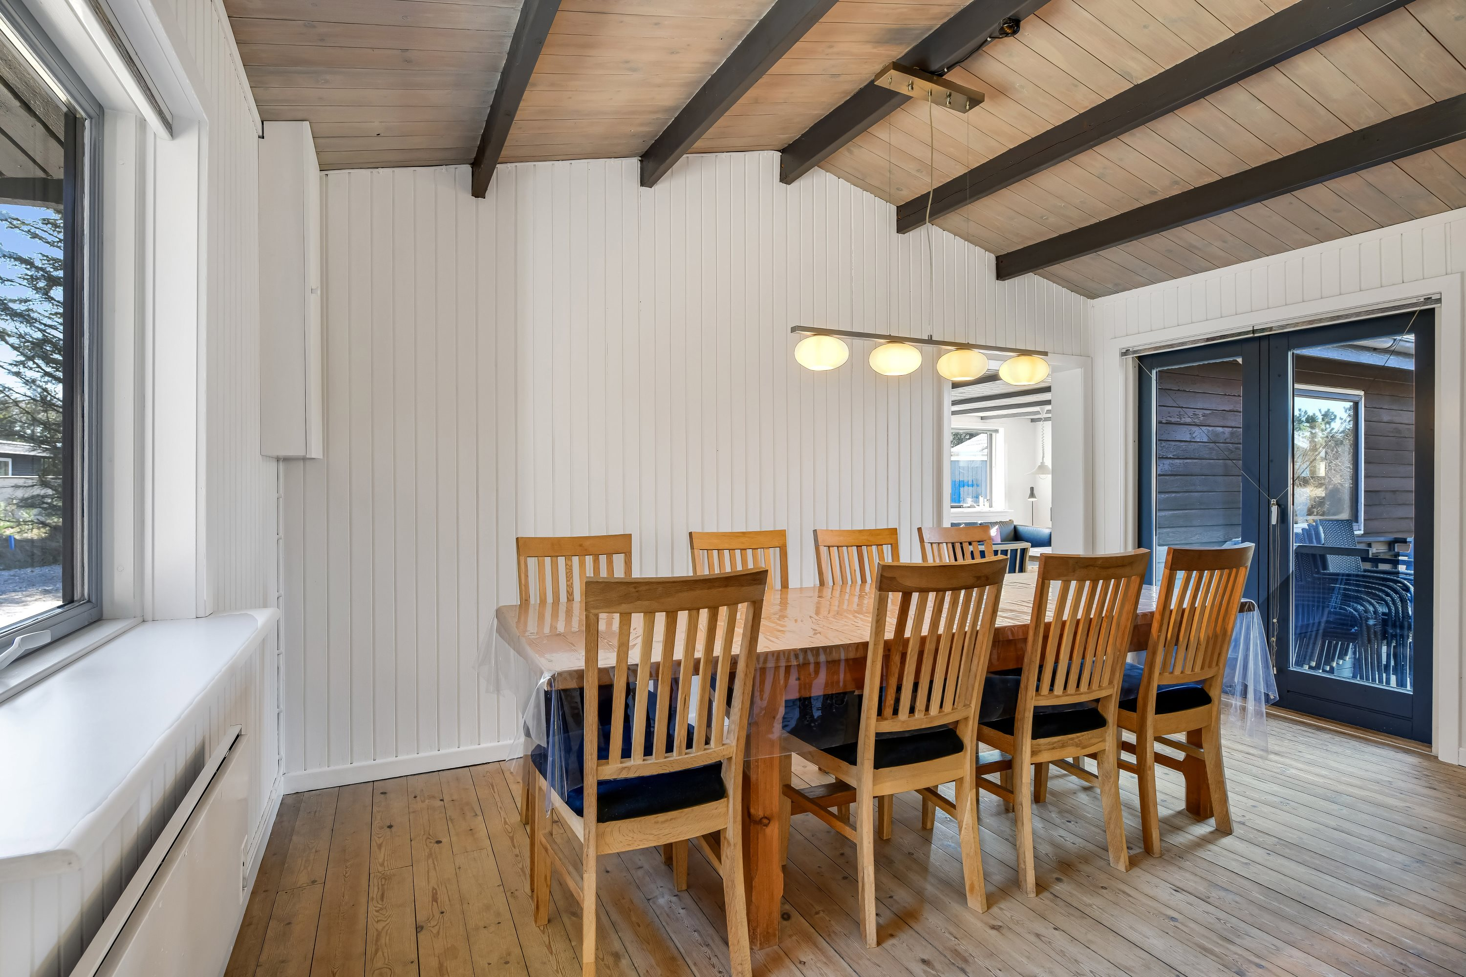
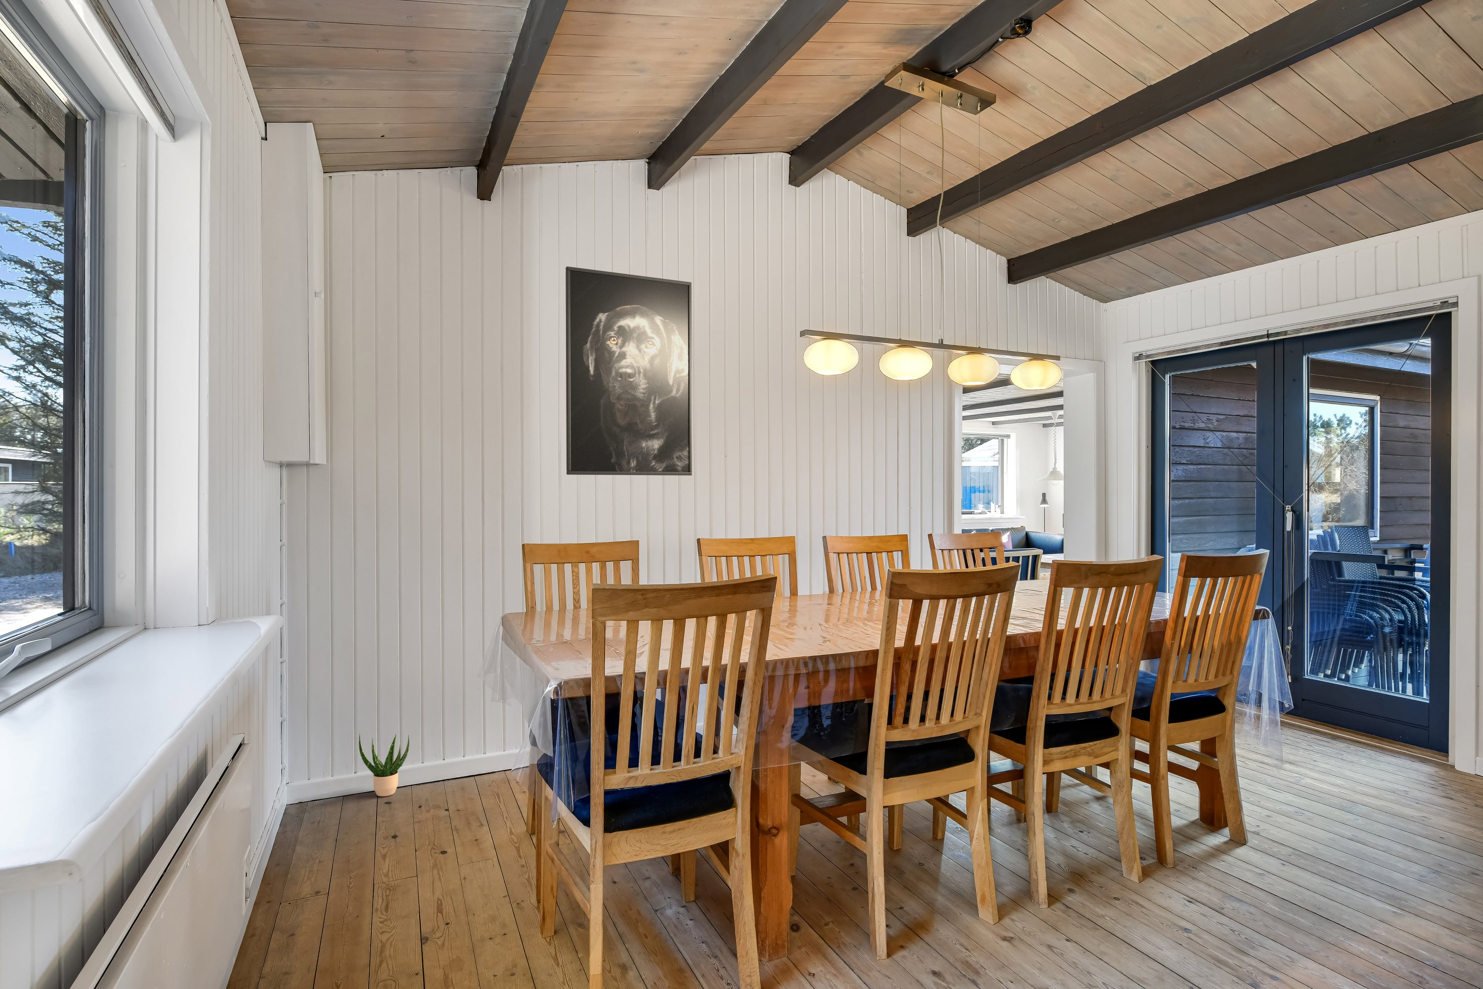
+ potted plant (385, 762)
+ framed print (631, 375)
